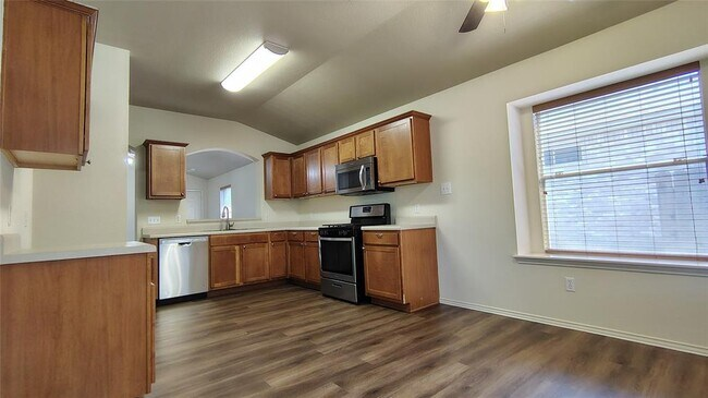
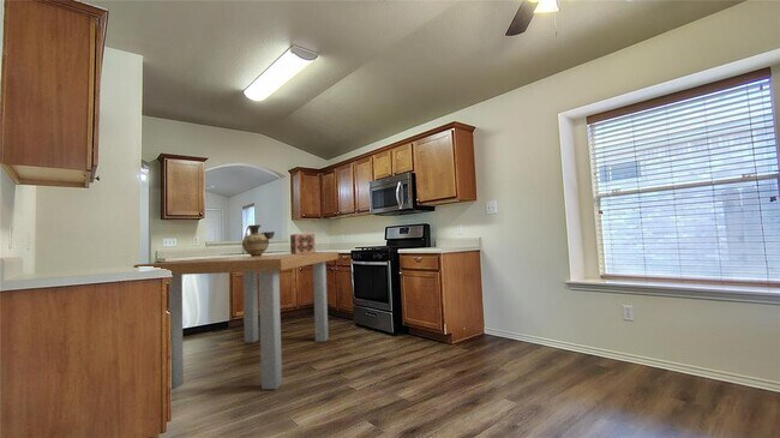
+ ceramic jug (257, 240)
+ decorative box (302, 244)
+ dining table (259, 307)
